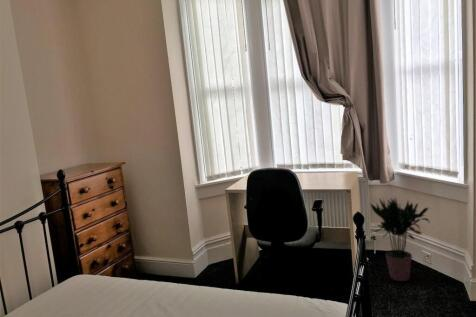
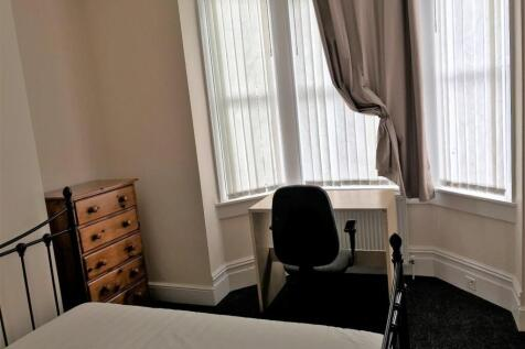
- potted plant (405, 237)
